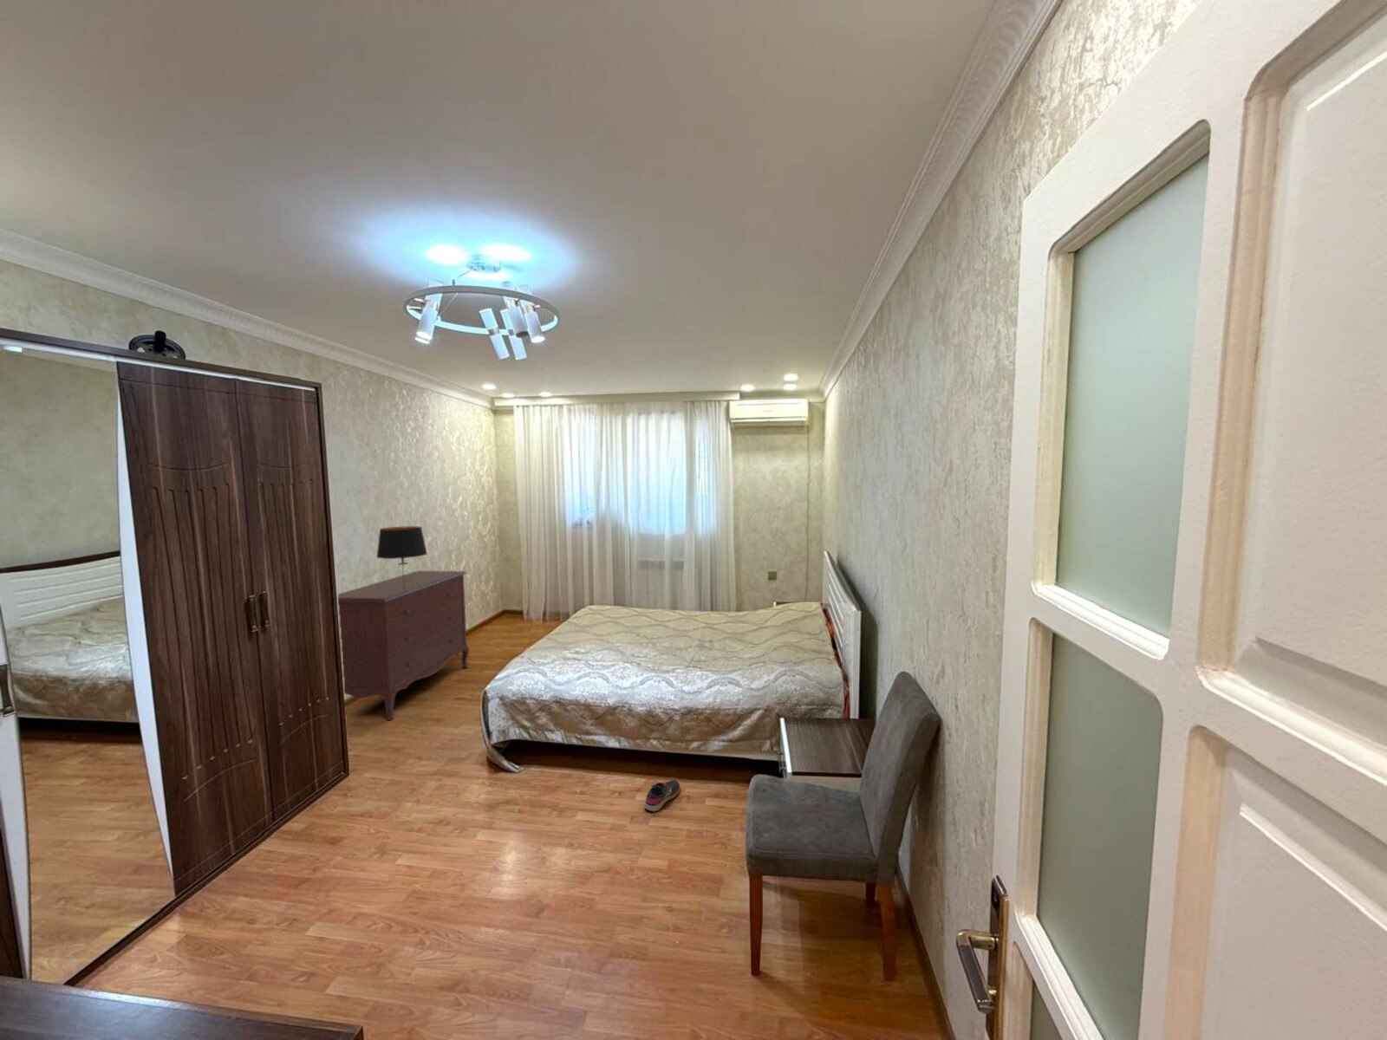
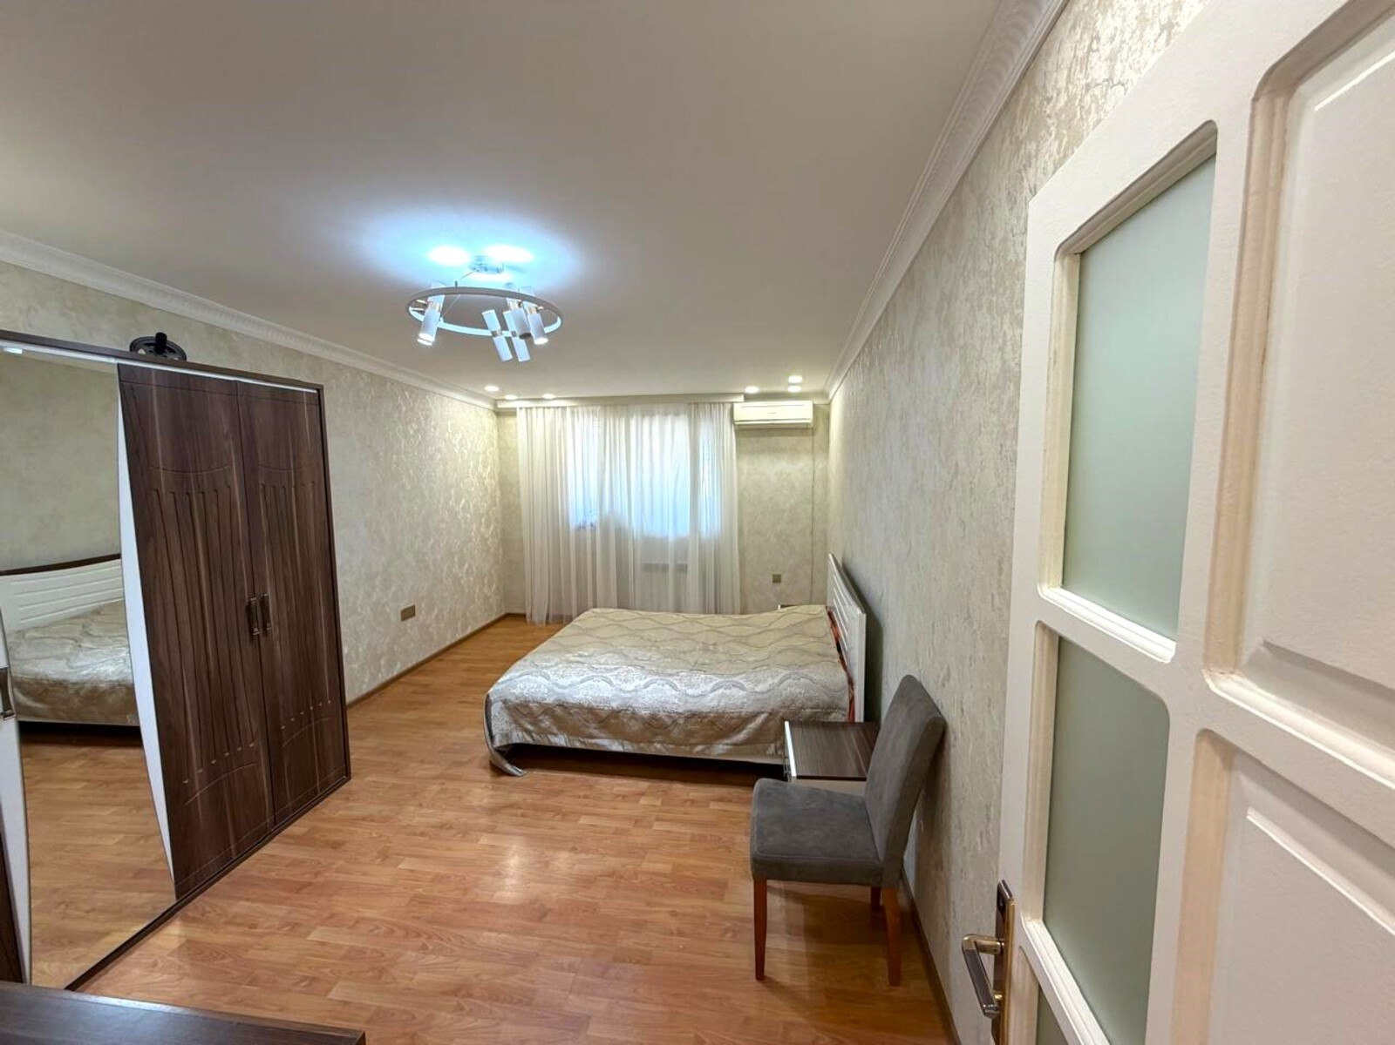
- shoe (662, 790)
- dresser (405, 636)
- table lamp (402, 556)
